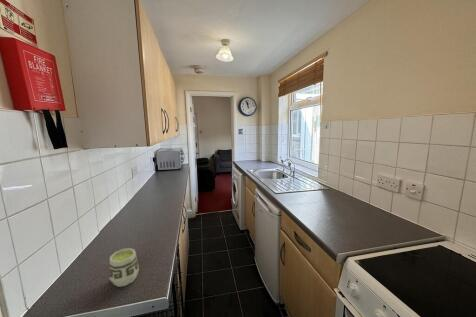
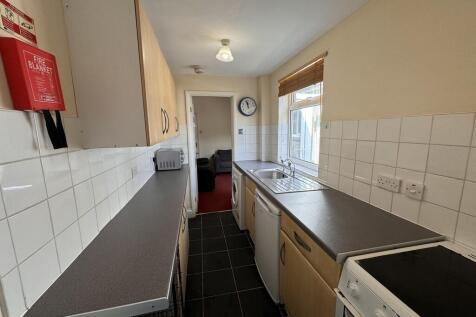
- cup (124, 267)
